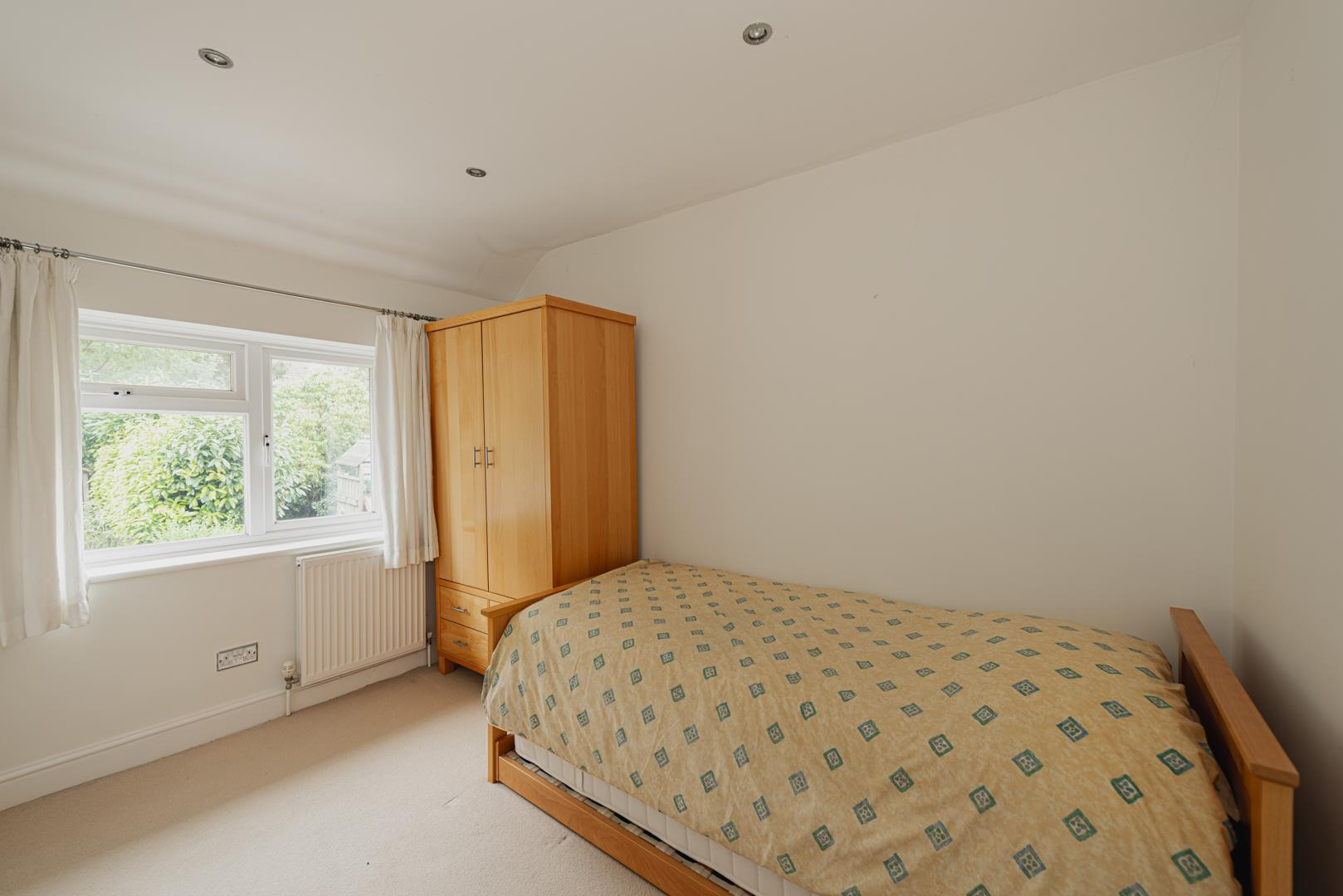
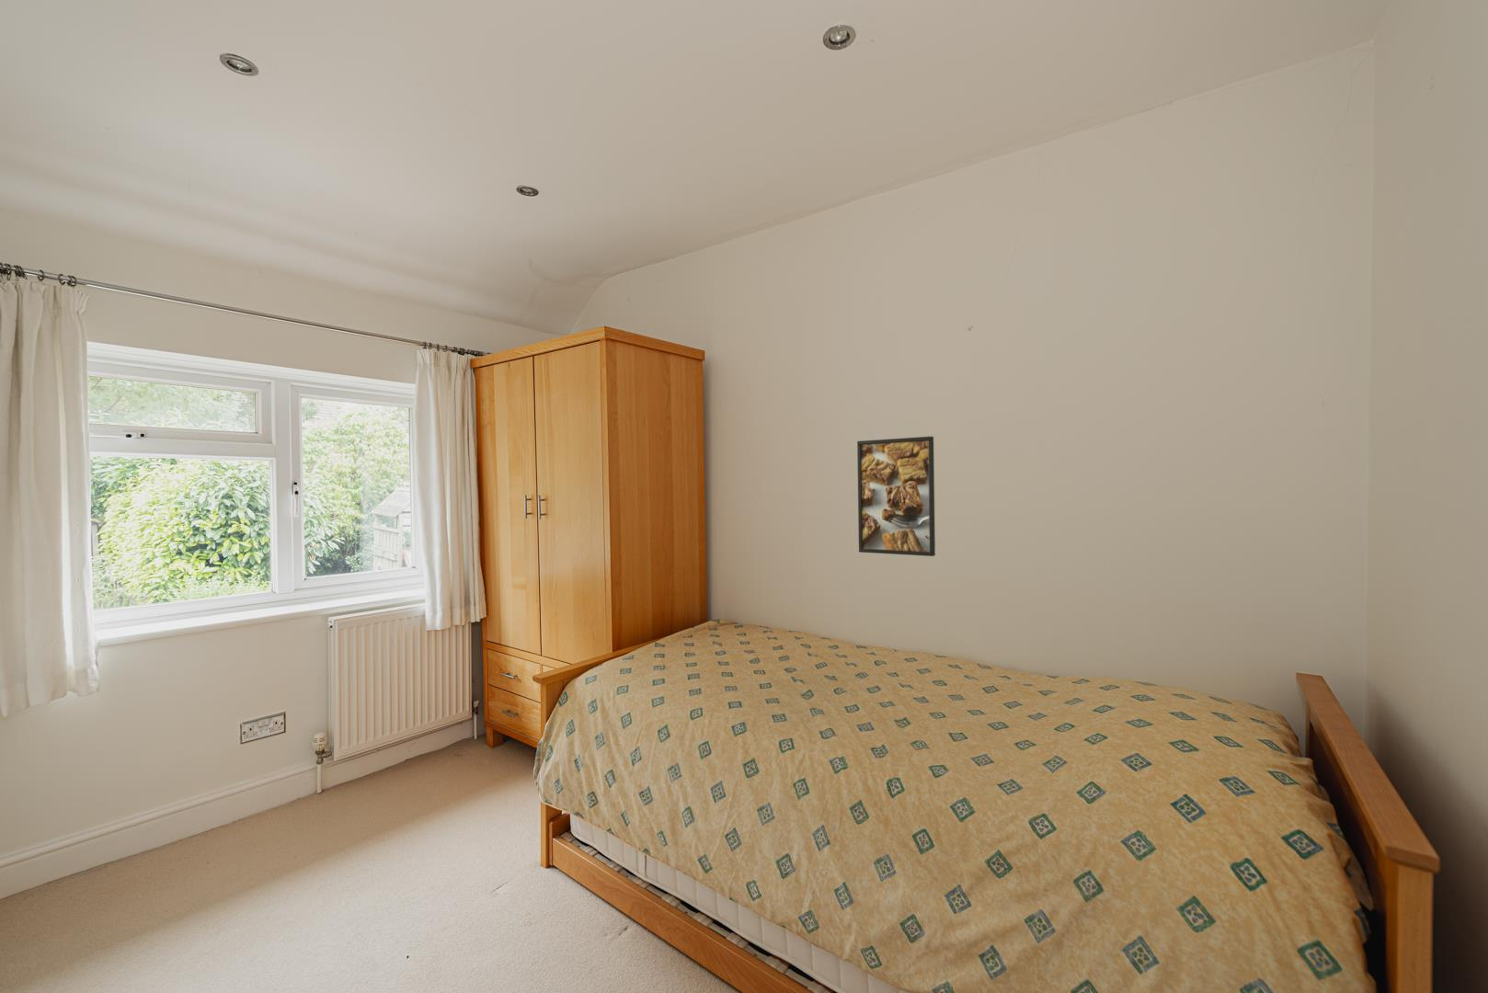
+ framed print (895, 496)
